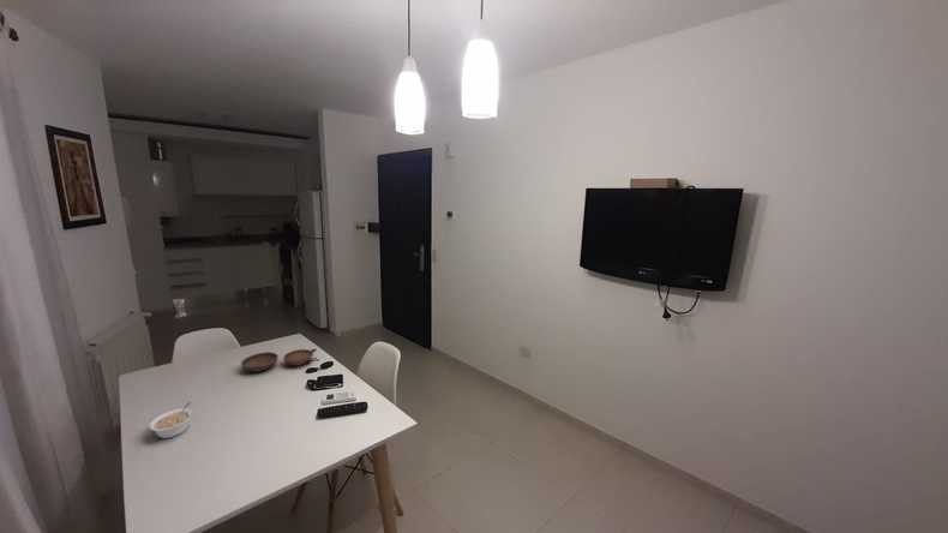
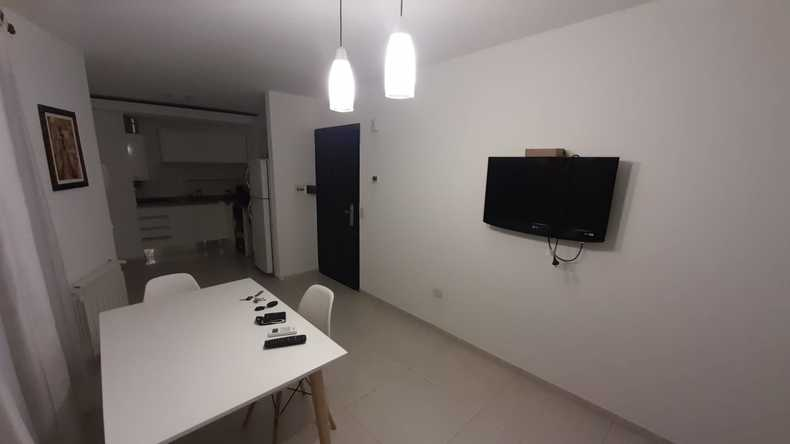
- legume (172, 423)
- bowl (276, 360)
